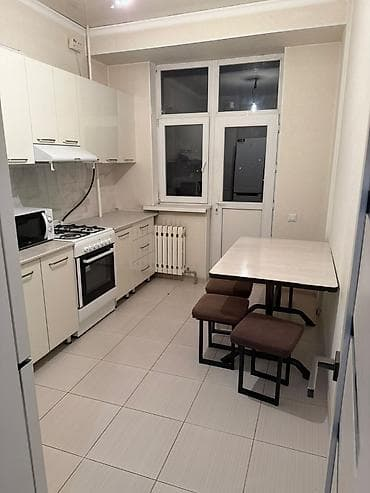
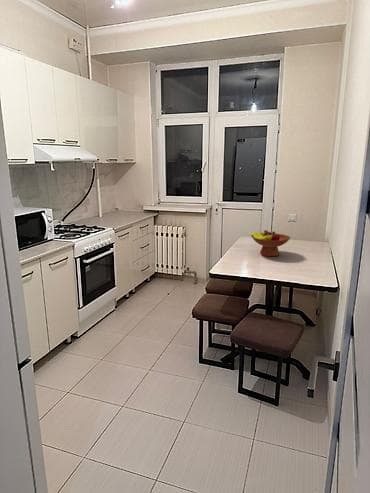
+ fruit bowl (270, 242)
